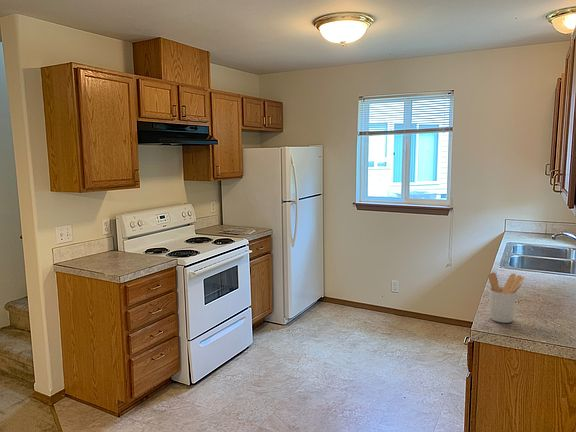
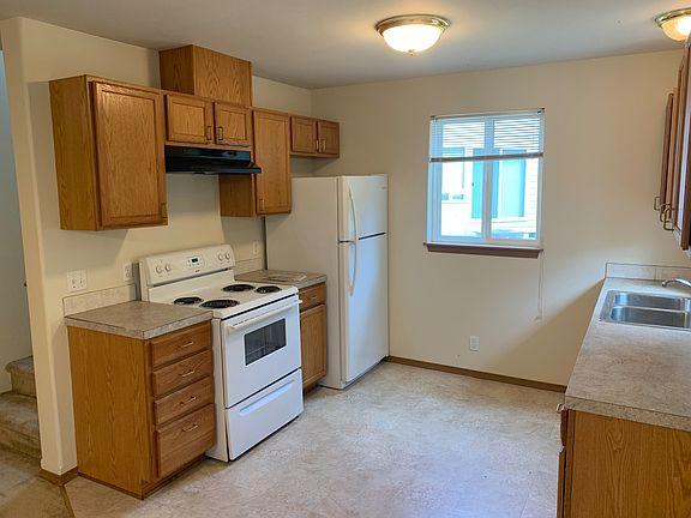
- utensil holder (506, 296)
